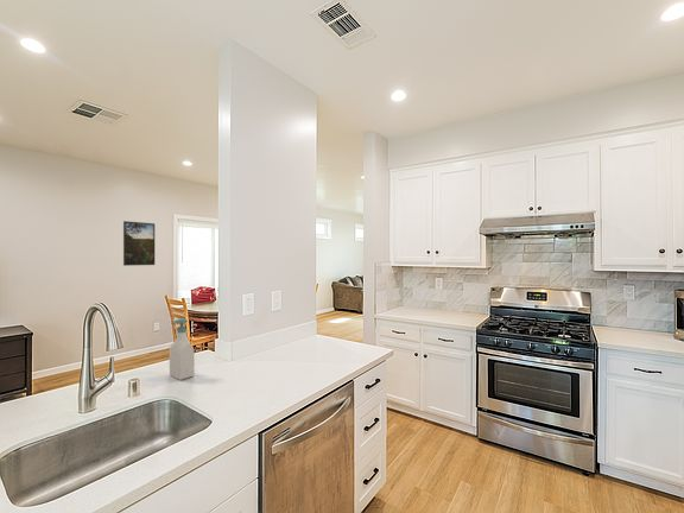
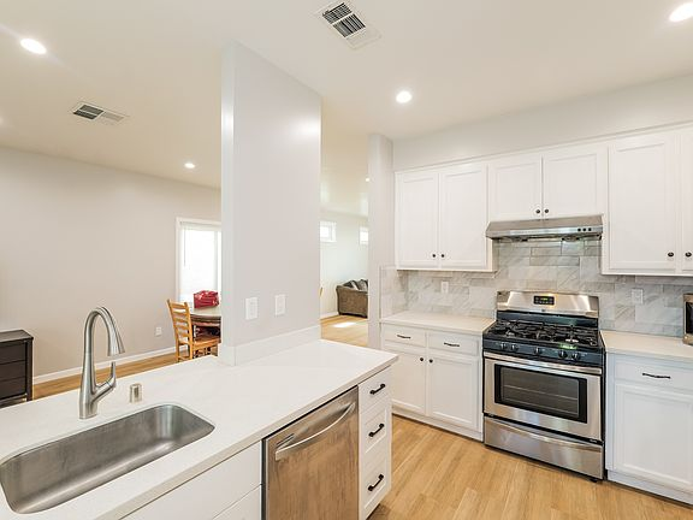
- soap bottle (179, 347)
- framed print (139, 243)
